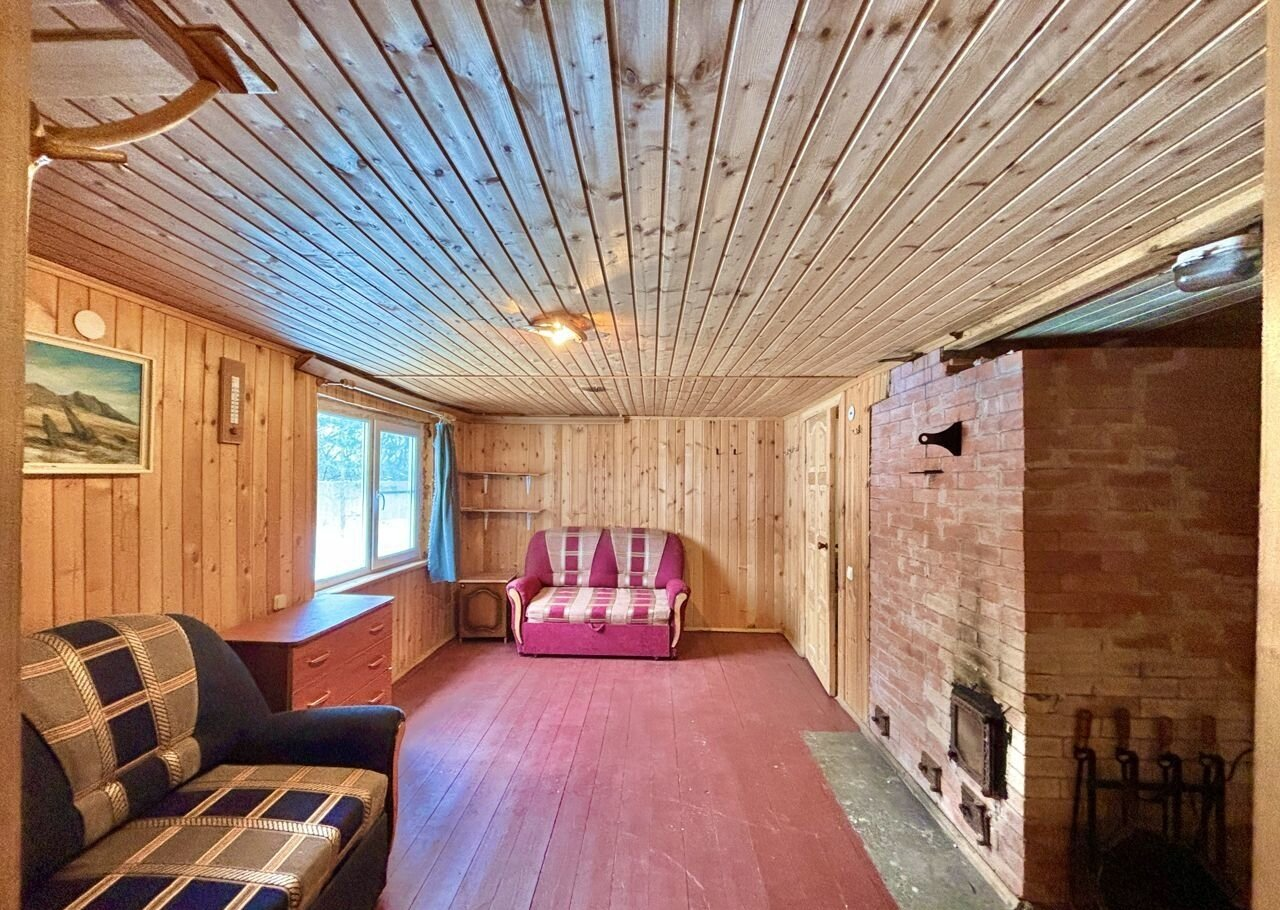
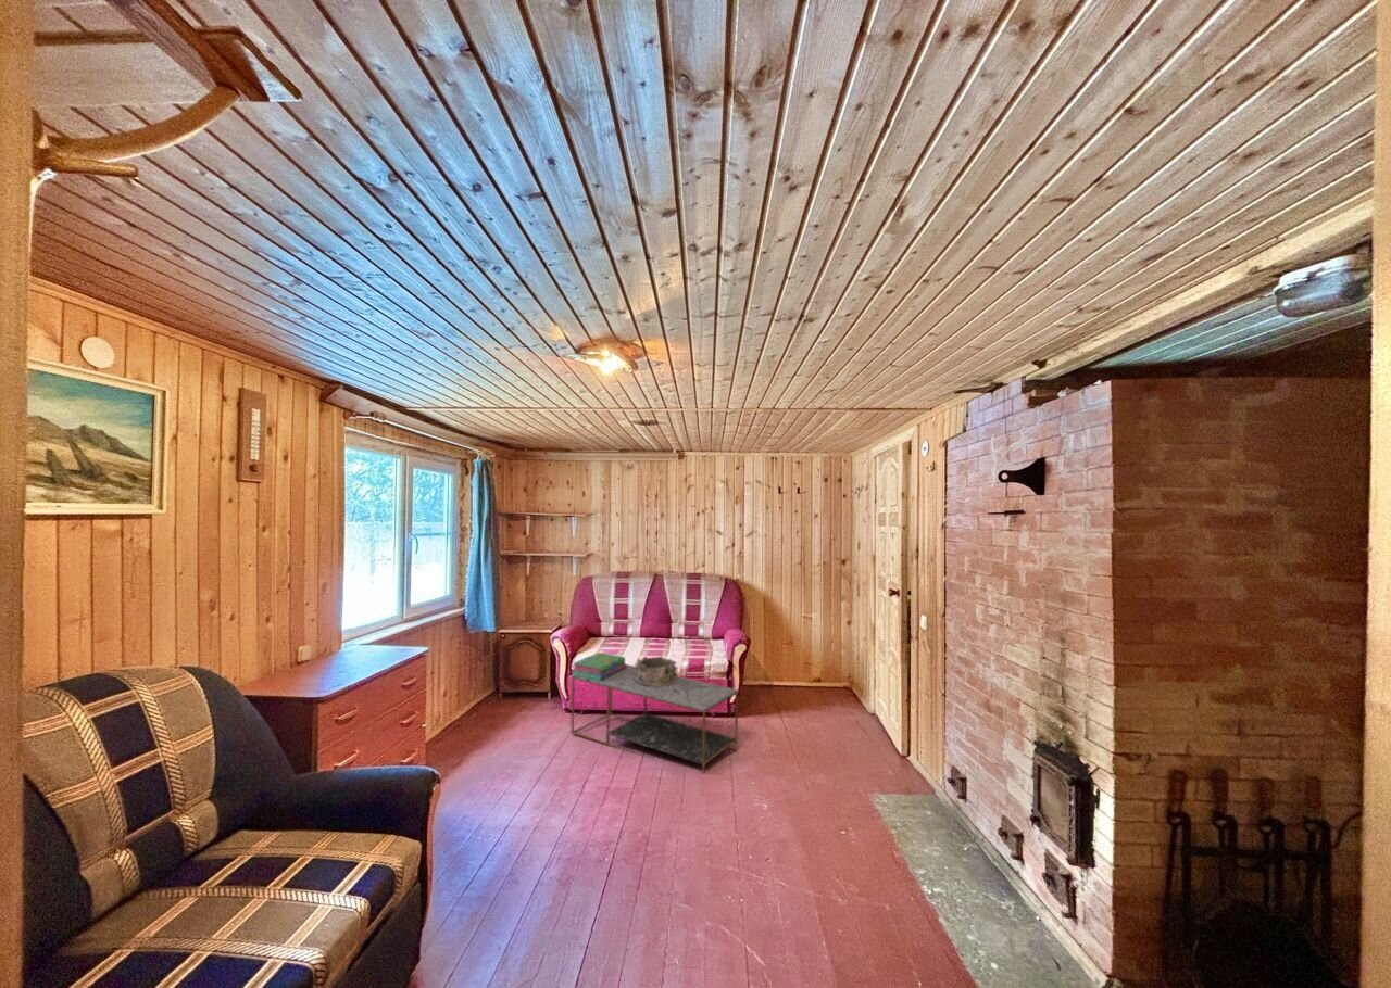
+ stack of books (599, 666)
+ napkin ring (655, 669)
+ coffee table (651, 714)
